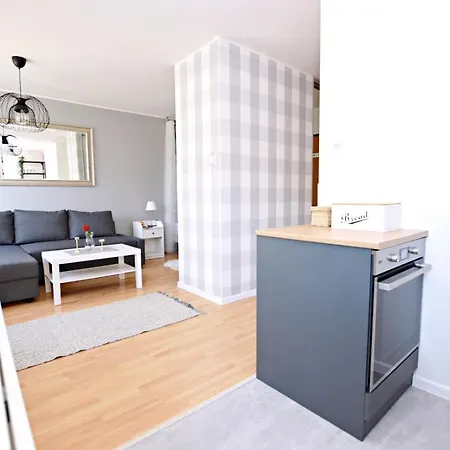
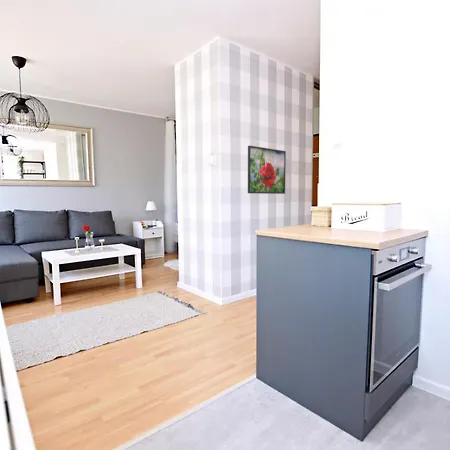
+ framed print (267, 171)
